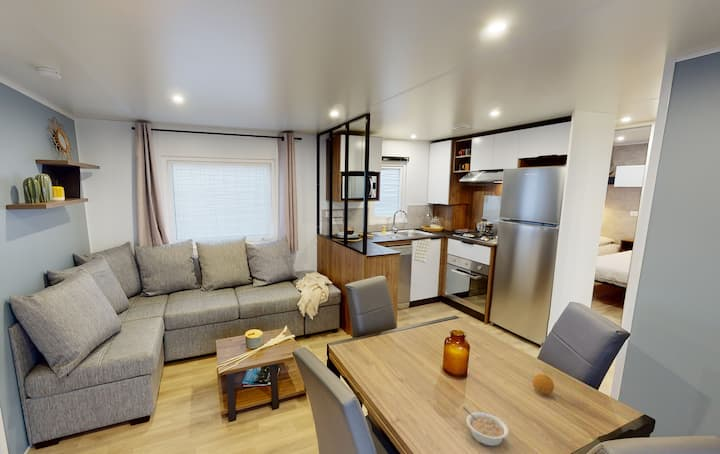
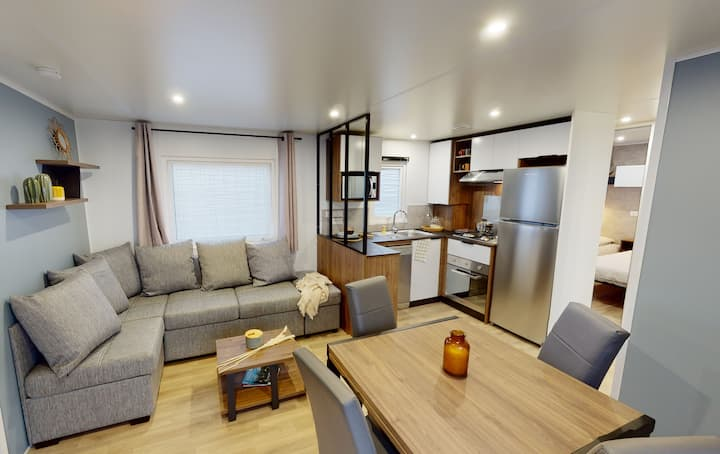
- fruit (543, 383)
- legume (485, 429)
